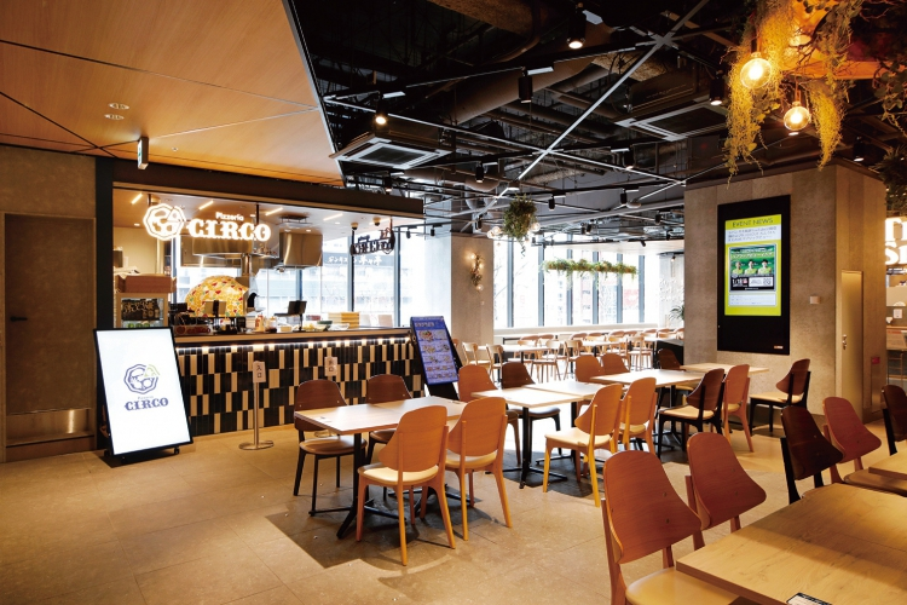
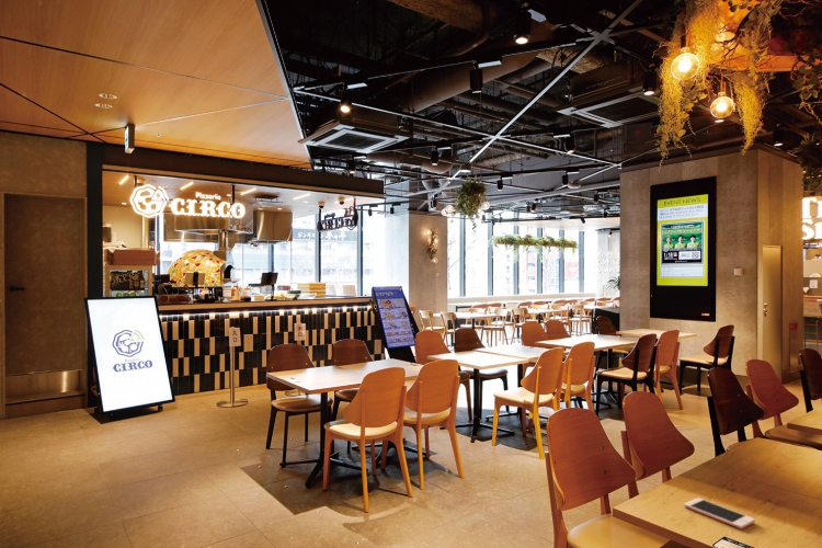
+ cell phone (718, 512)
